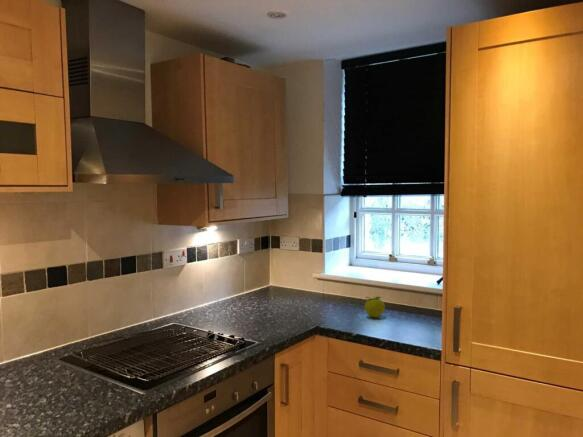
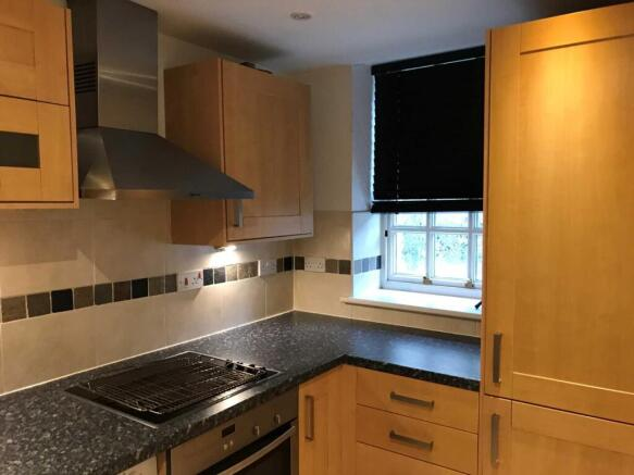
- fruit (374, 306)
